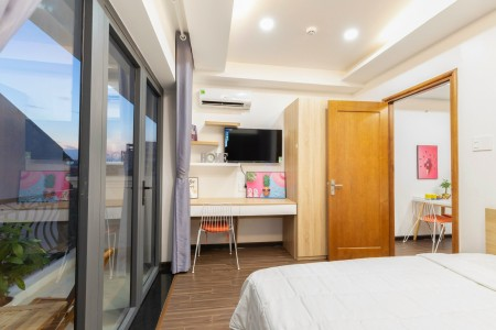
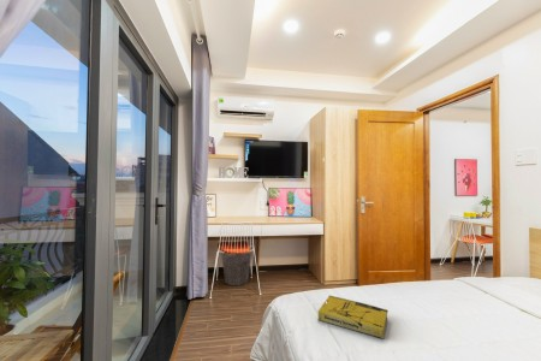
+ waste bin (237, 266)
+ book (352, 313)
